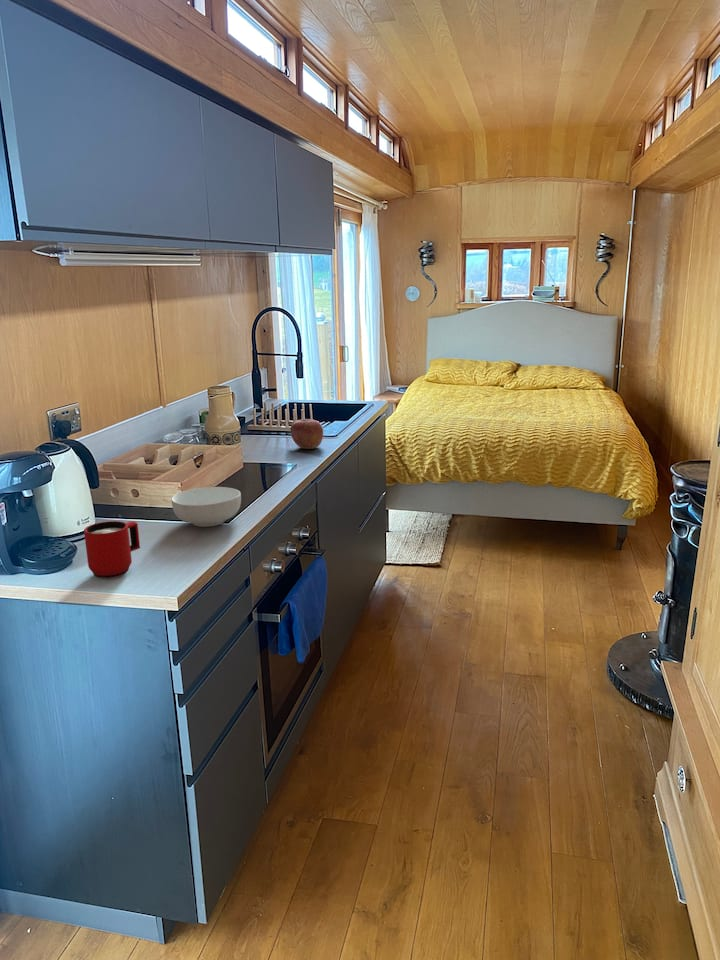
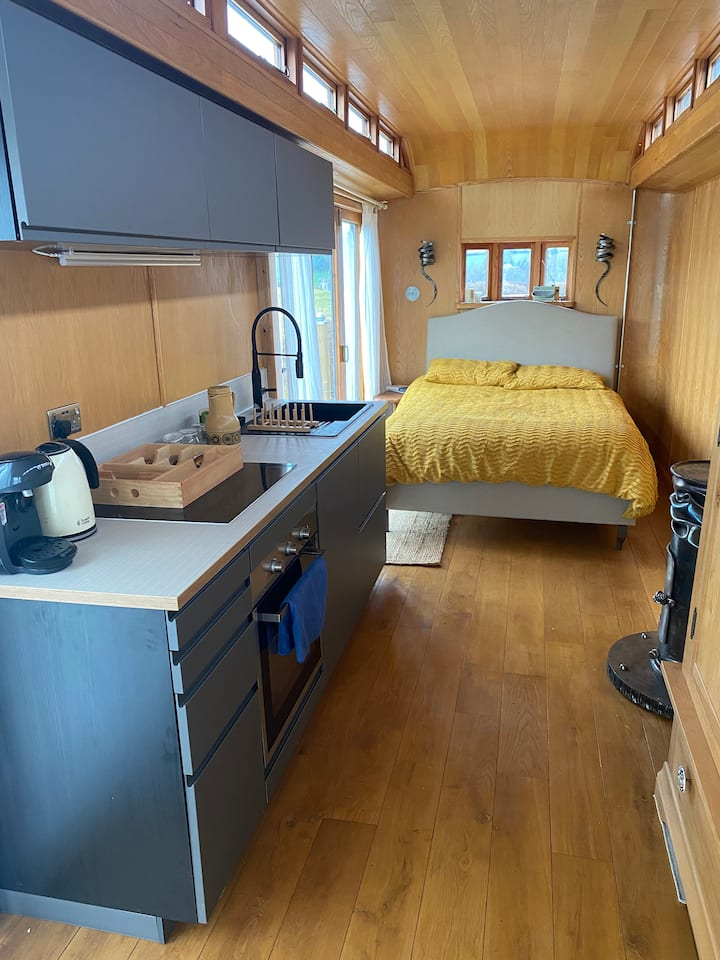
- cereal bowl (207, 508)
- apple (306, 433)
- mug (114, 547)
